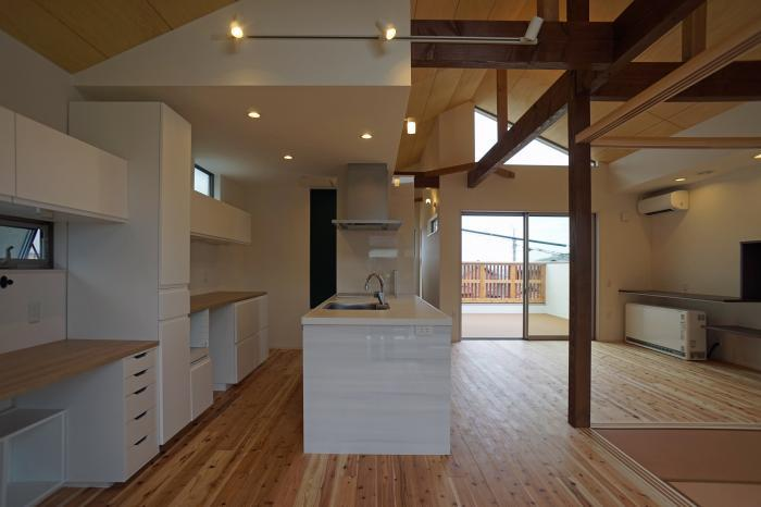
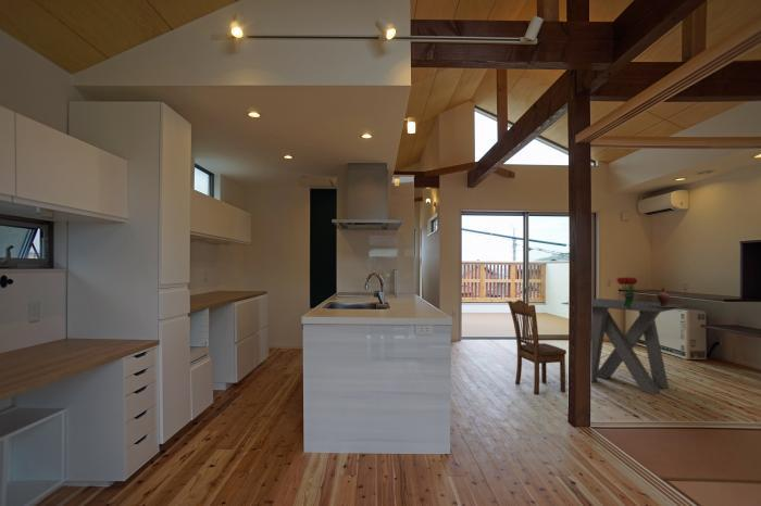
+ dining table (624, 343)
+ ceramic jug (664, 295)
+ dining chair (538, 343)
+ bouquet (627, 292)
